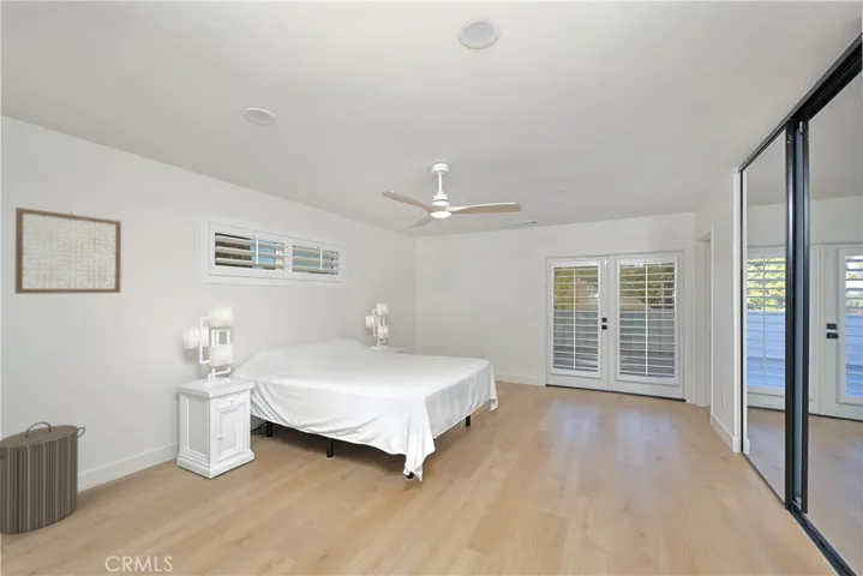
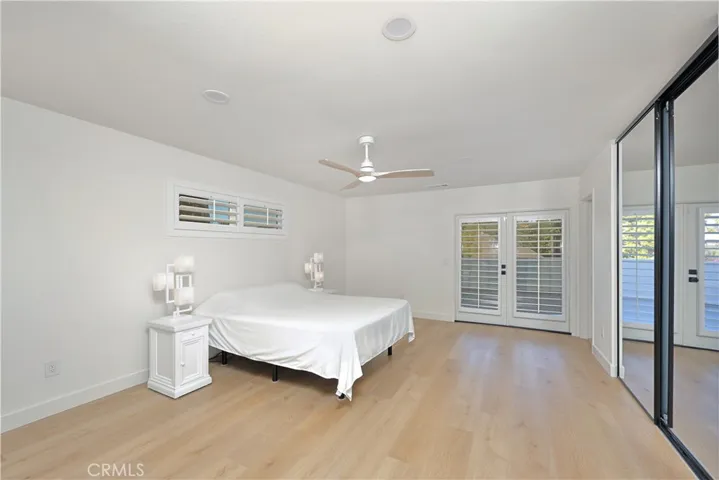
- laundry hamper (40, 469)
- wall art (72, 251)
